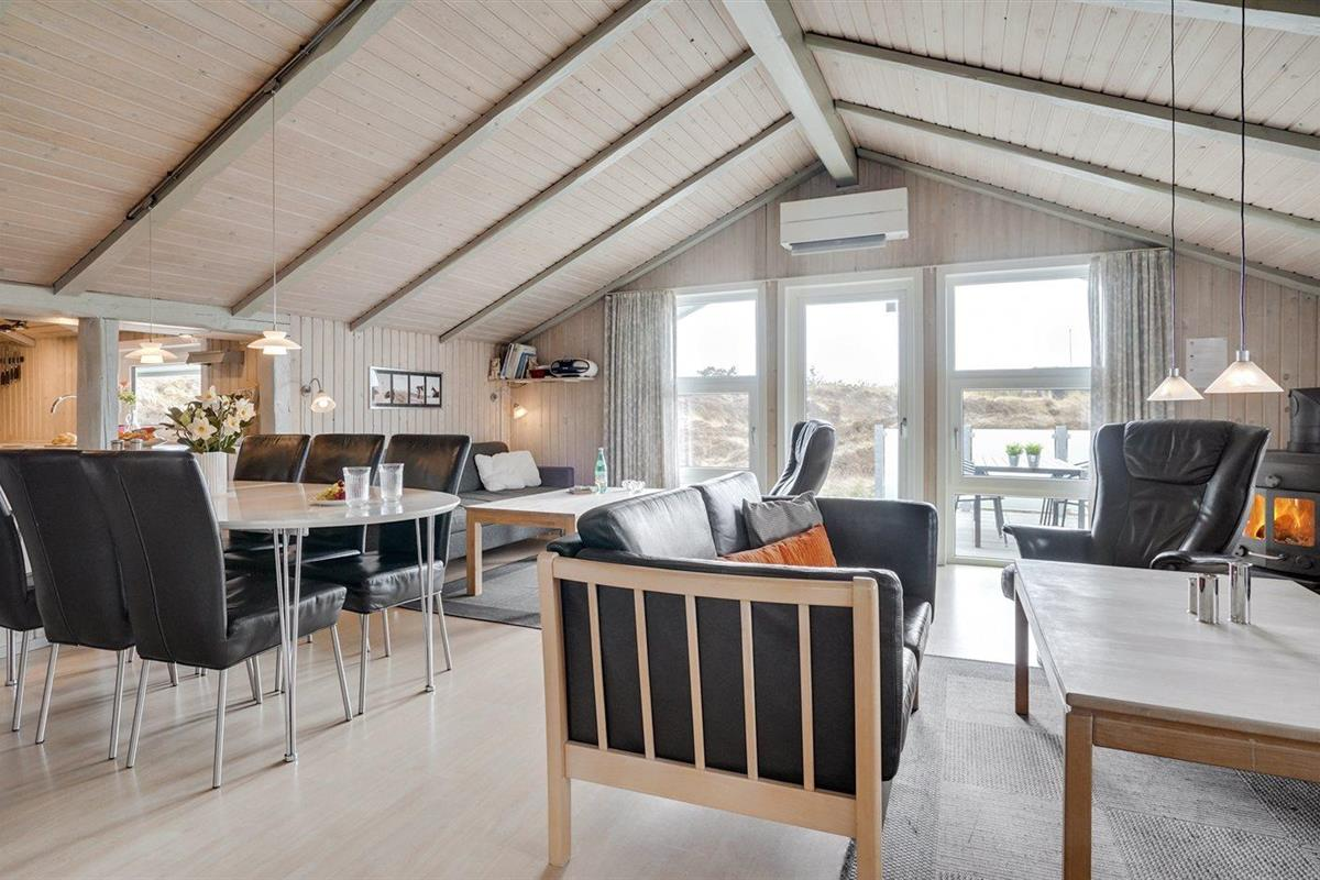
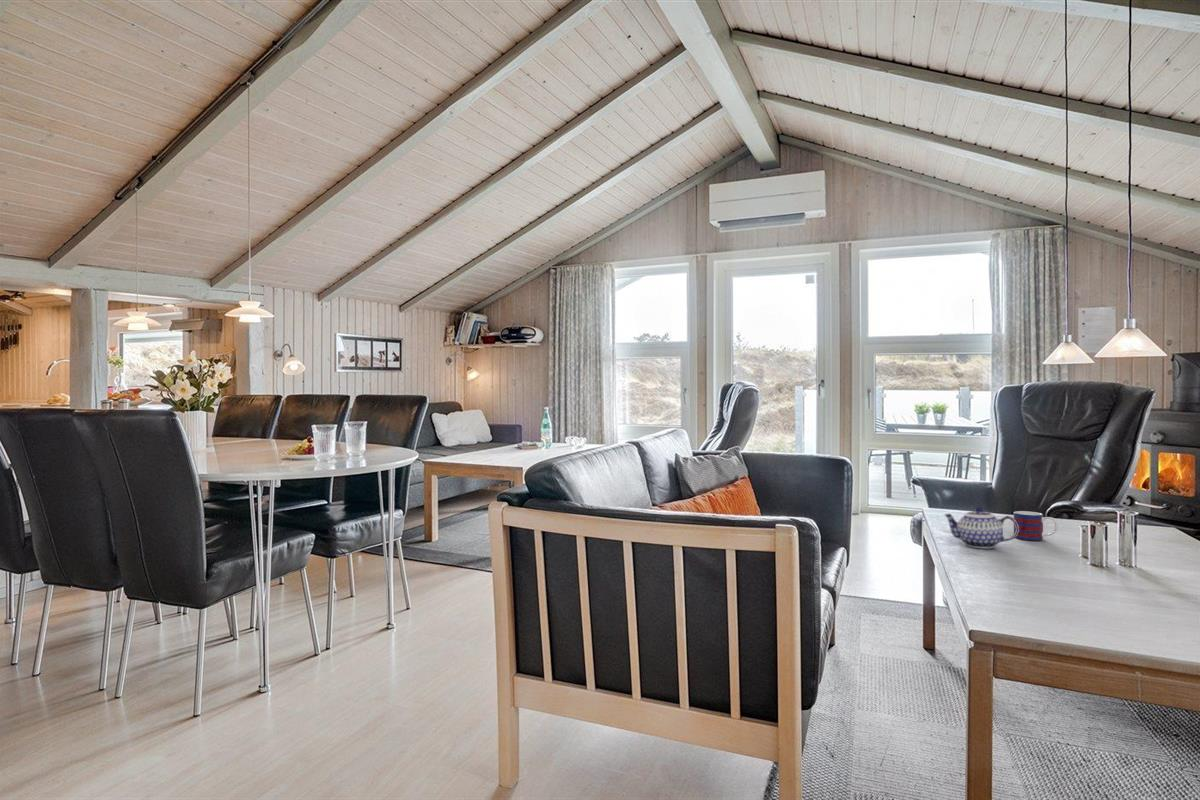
+ teapot (980, 526)
+ mug (1035, 526)
